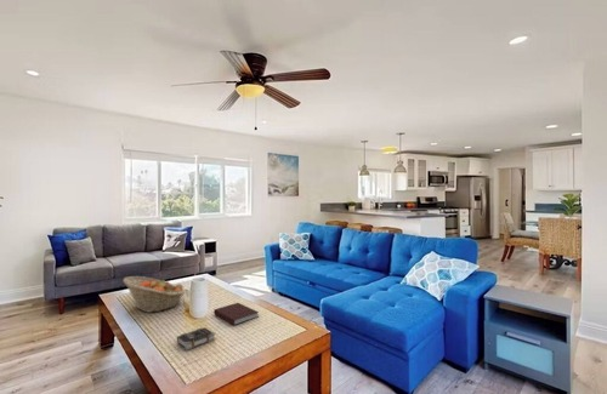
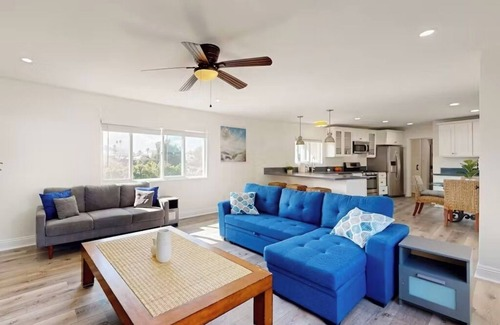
- notebook (236, 313)
- fruit basket (154, 290)
- book (195, 336)
